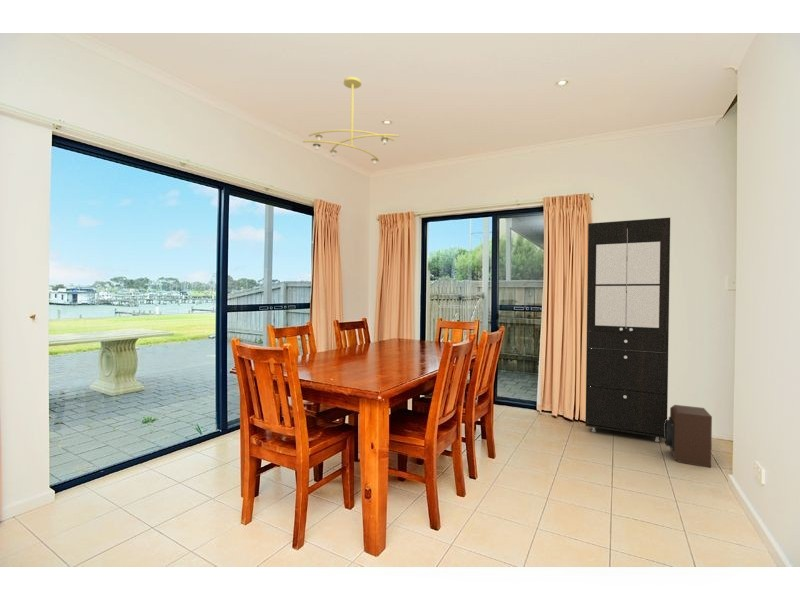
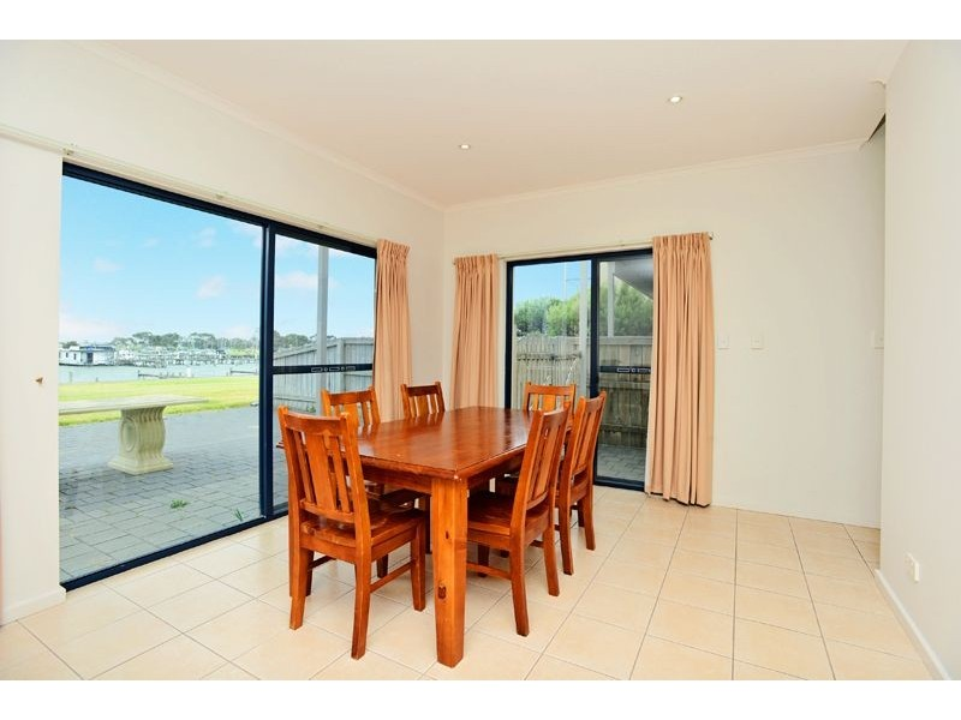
- ceiling light fixture (351, 123)
- cabinet (625, 328)
- speaker (686, 433)
